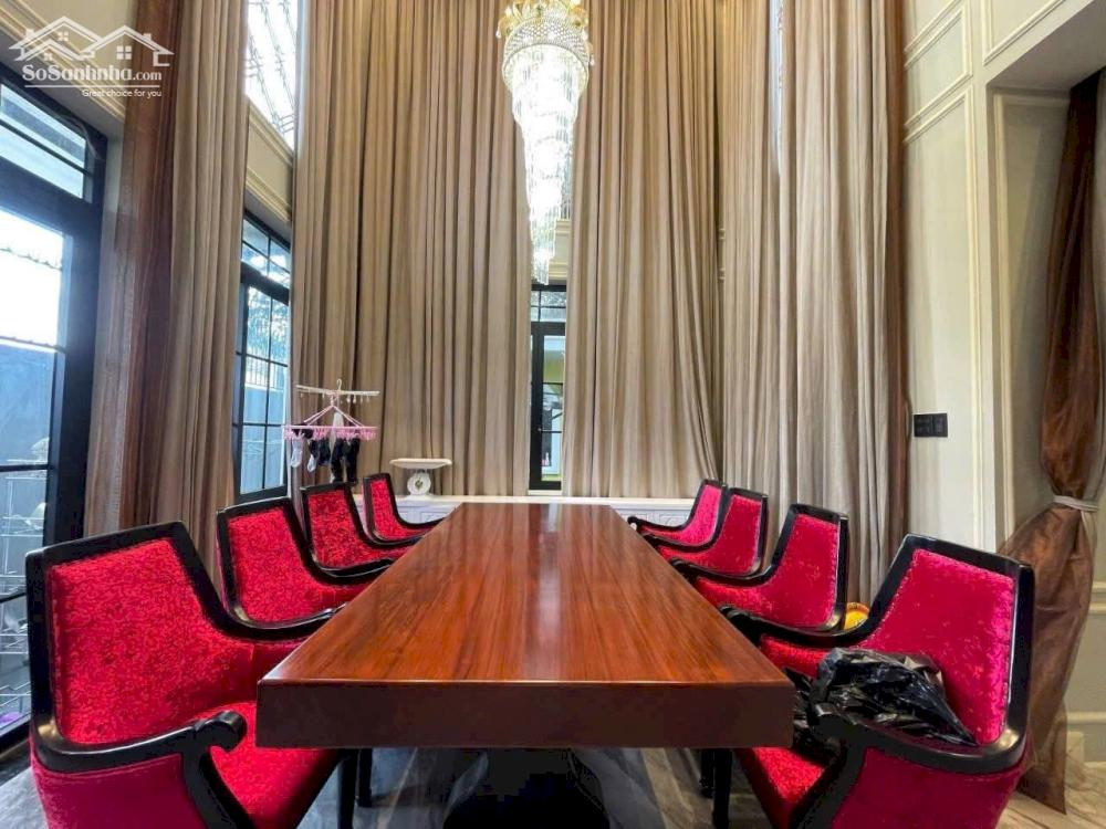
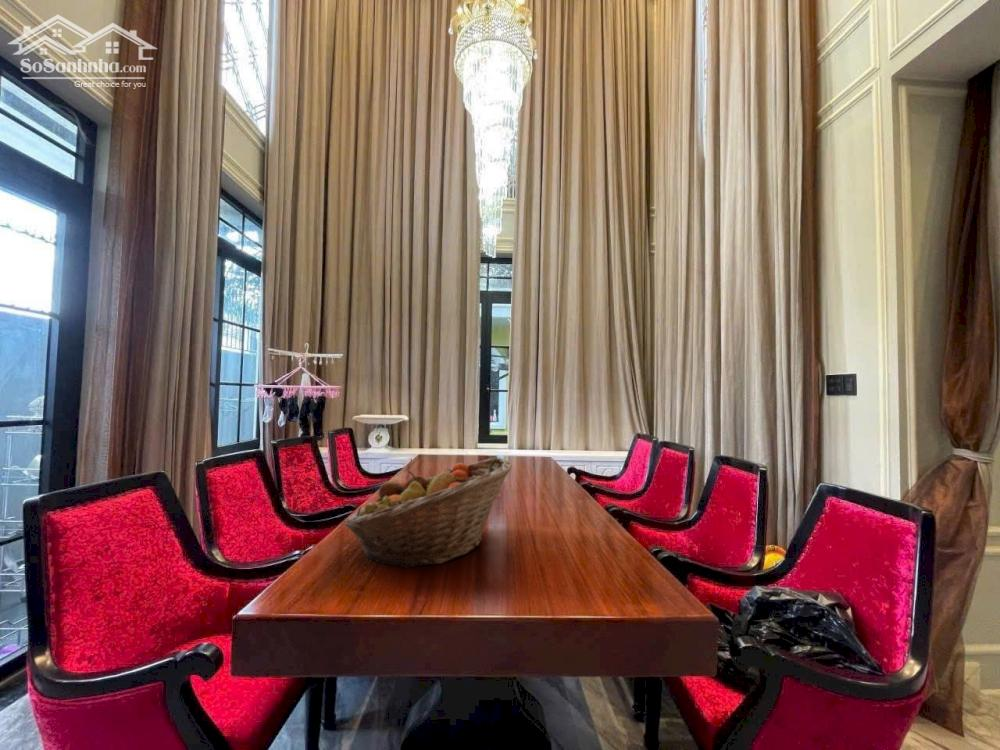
+ fruit basket (434, 502)
